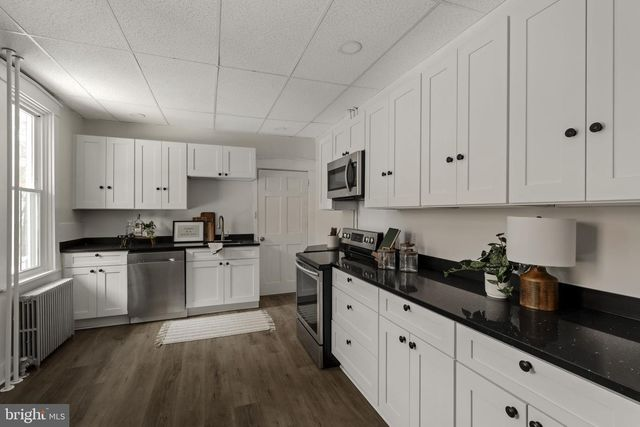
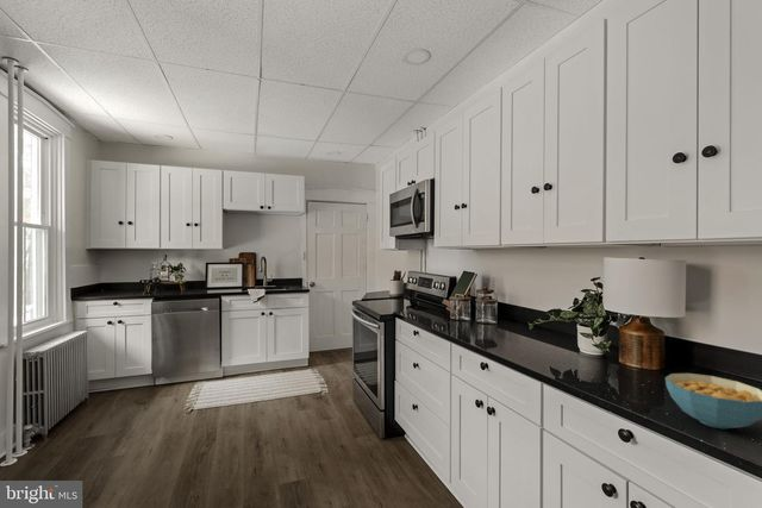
+ cereal bowl (713, 404)
